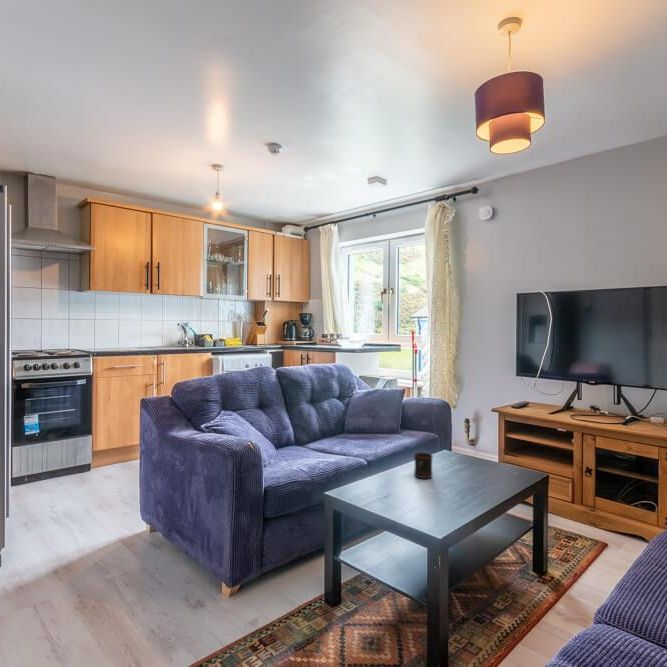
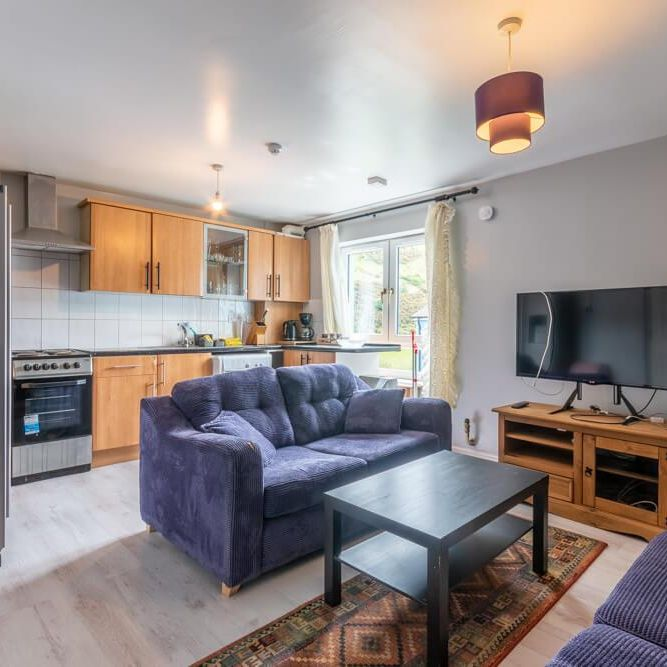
- mug (422, 466)
